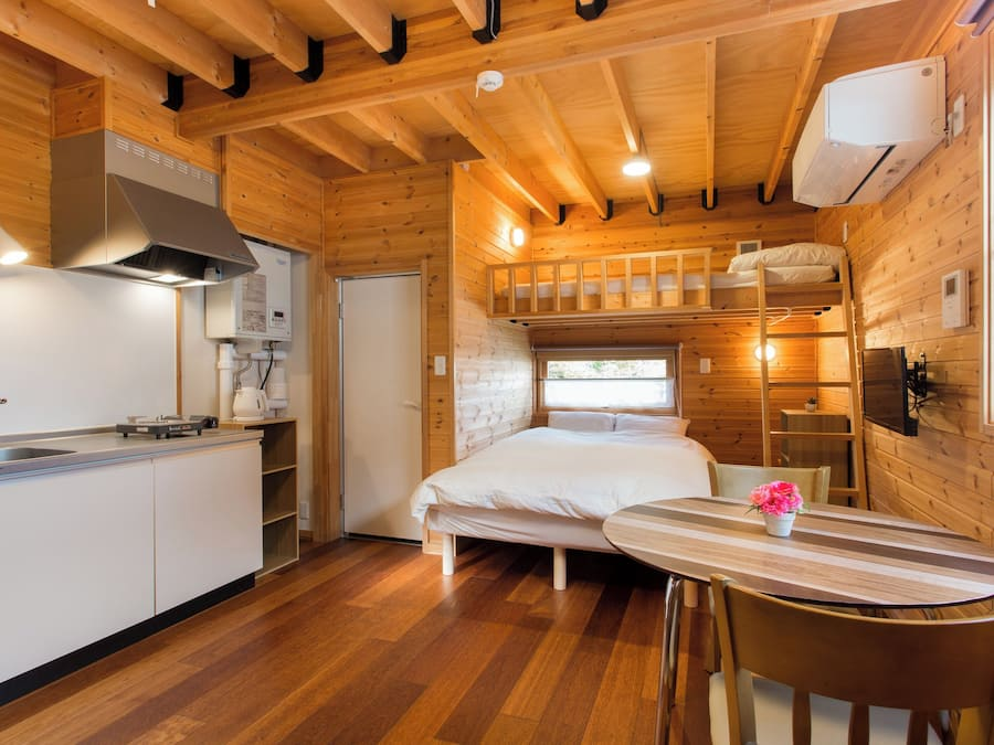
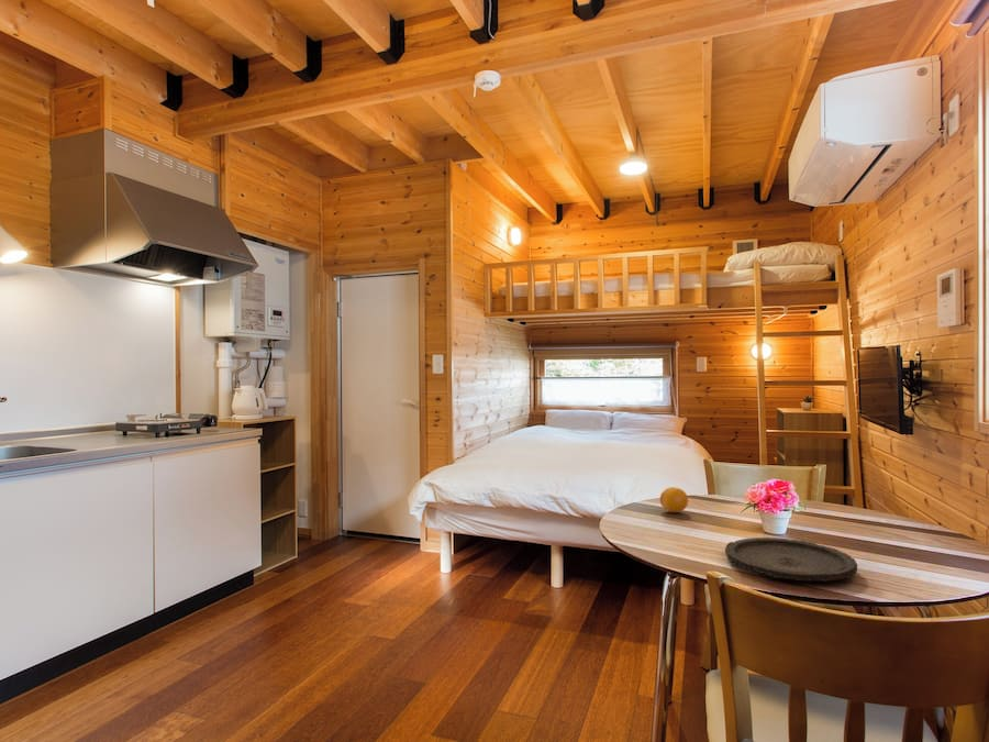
+ plate (788, 558)
+ fruit (674, 499)
